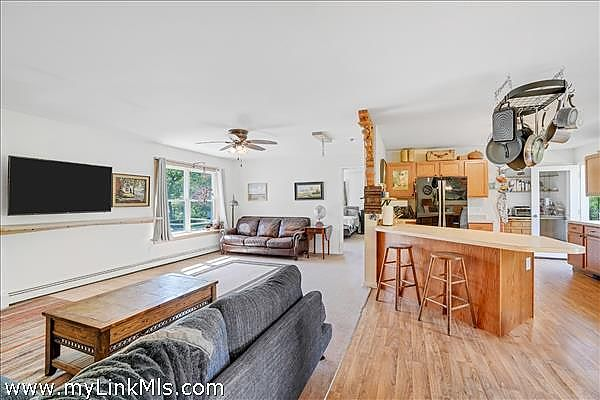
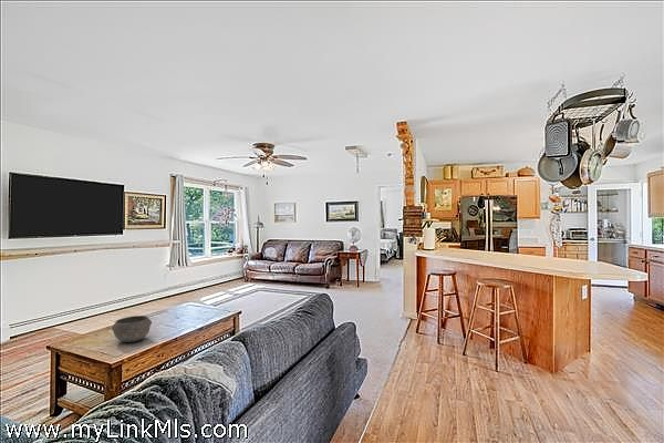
+ bowl (132, 329)
